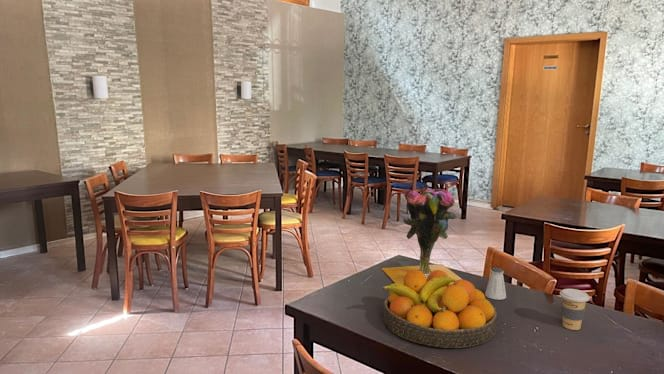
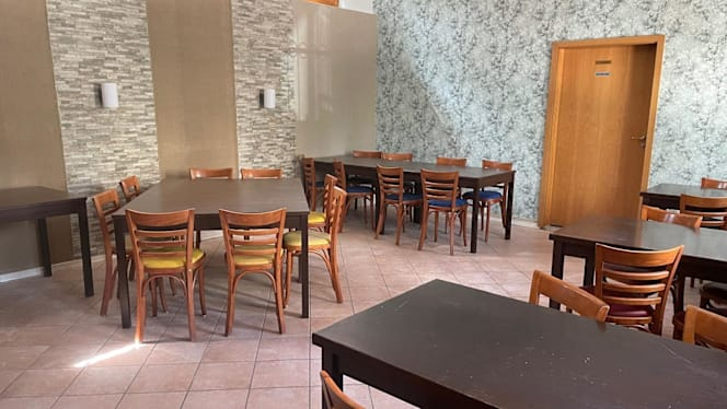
- vase (424, 233)
- coffee cup (573, 309)
- saltshaker (496, 282)
- fruit bowl (439, 299)
